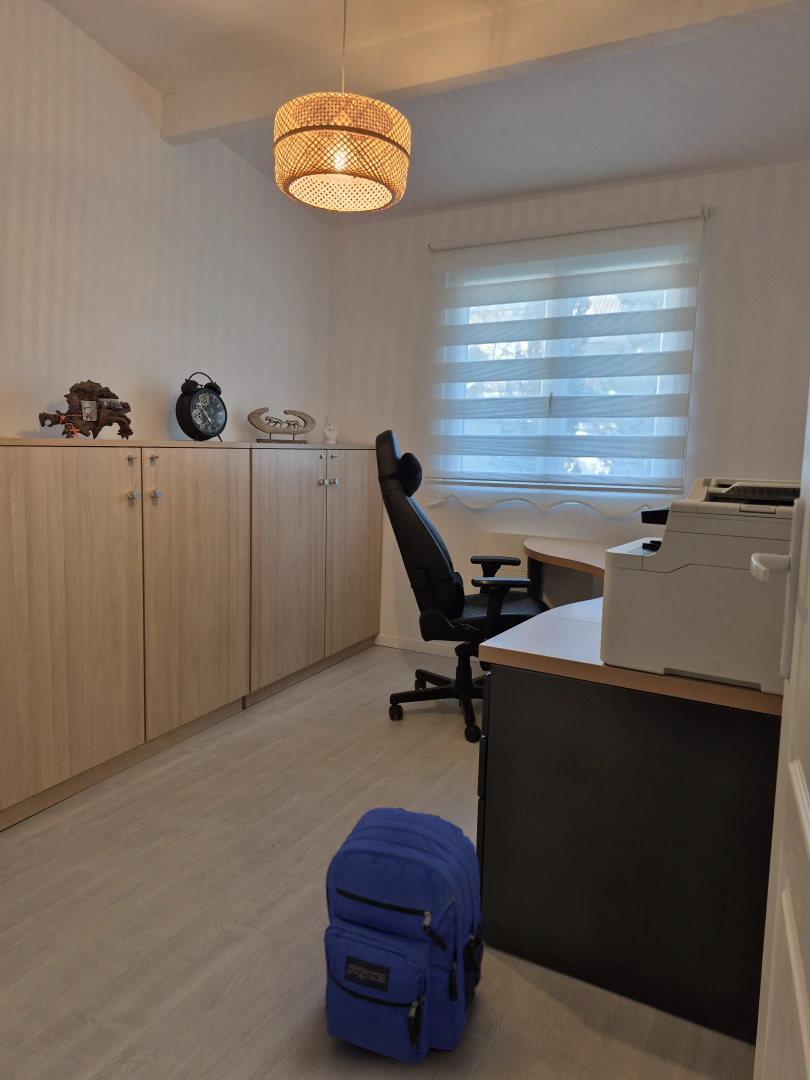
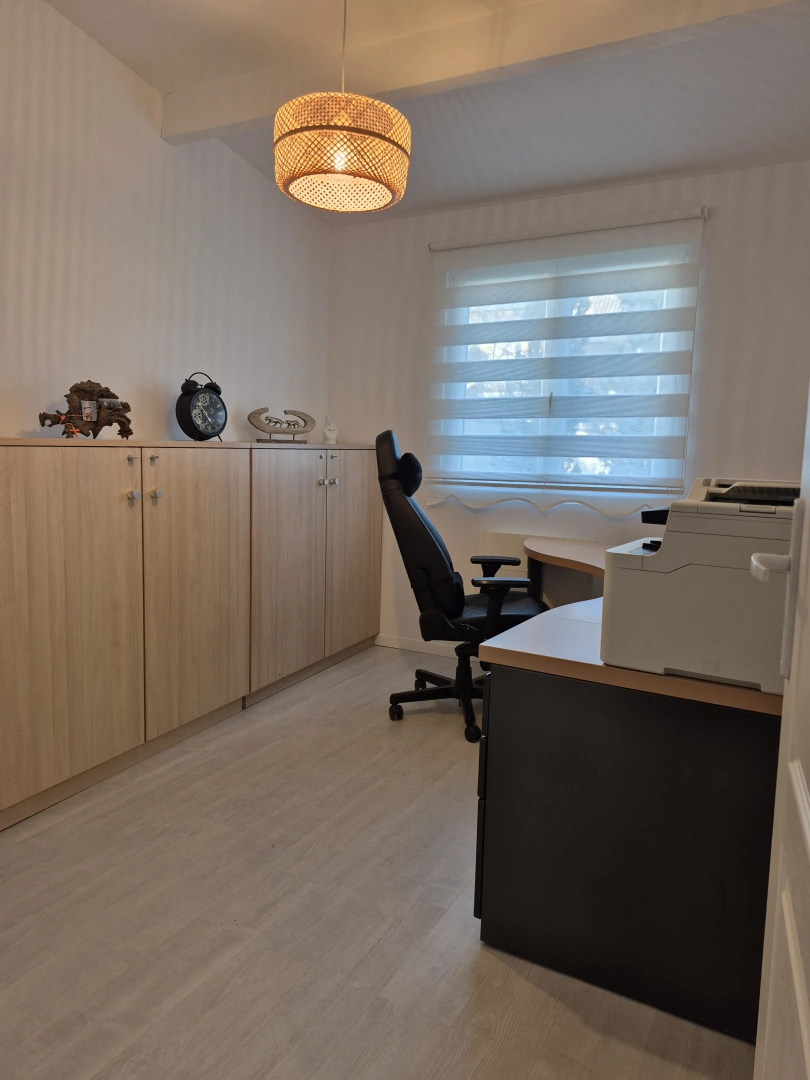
- backpack (403, 925)
